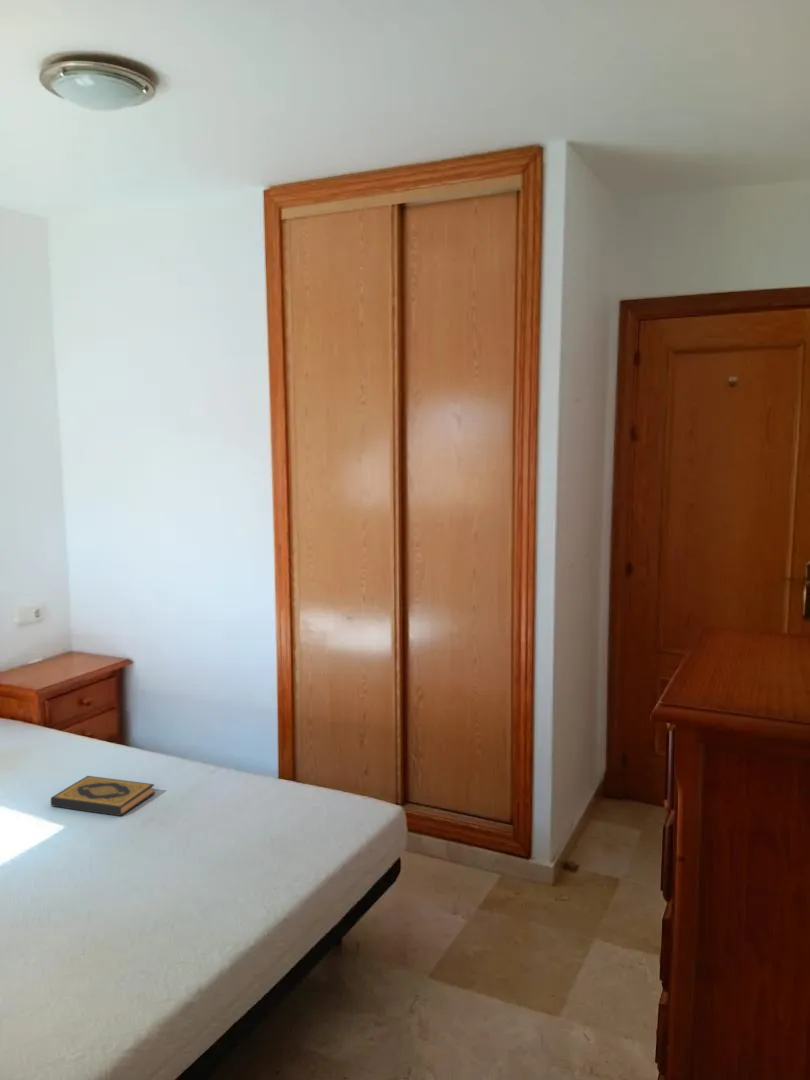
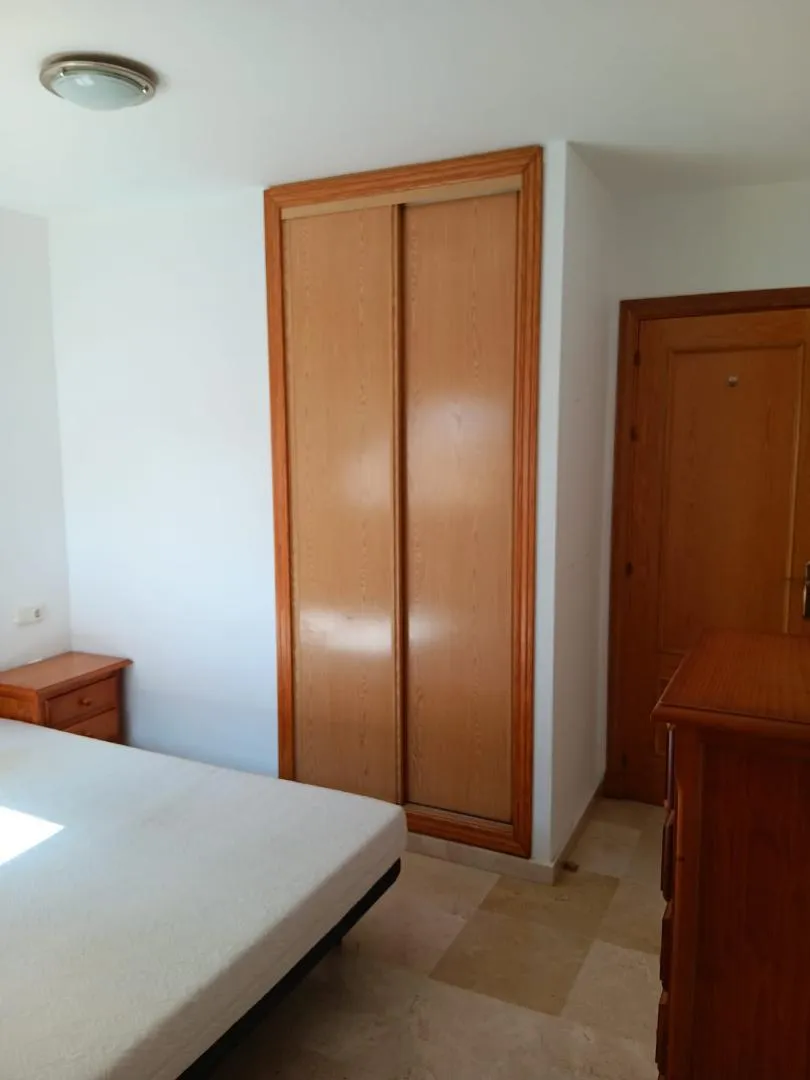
- hardback book (103, 795)
